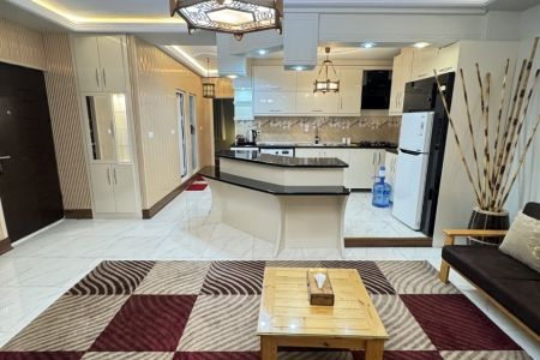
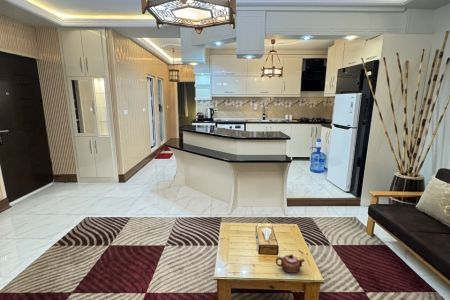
+ teapot (289, 261)
